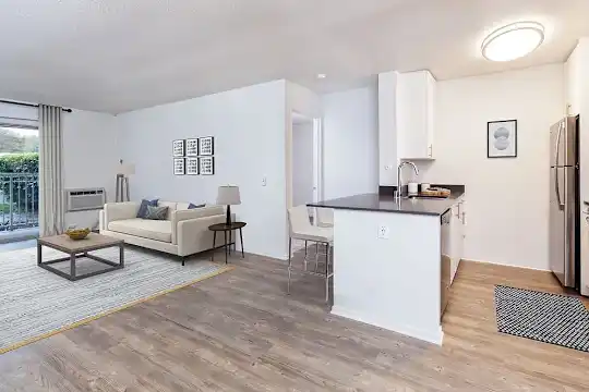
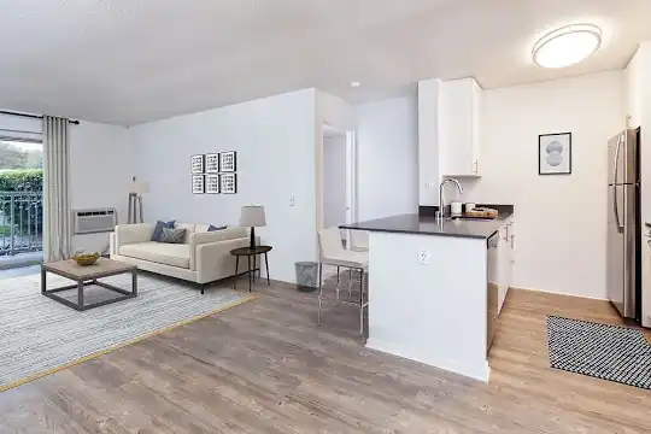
+ waste bin (306, 275)
